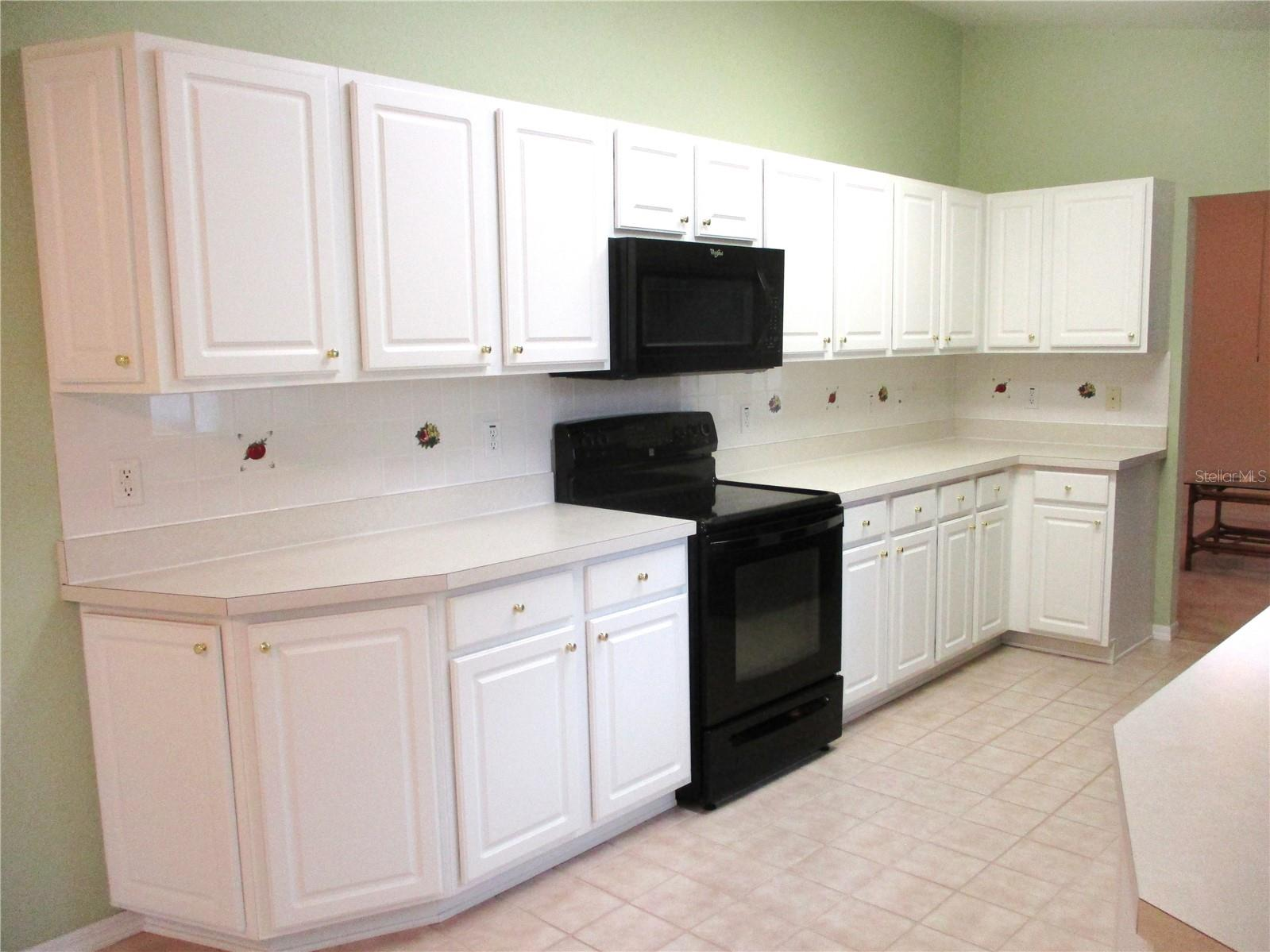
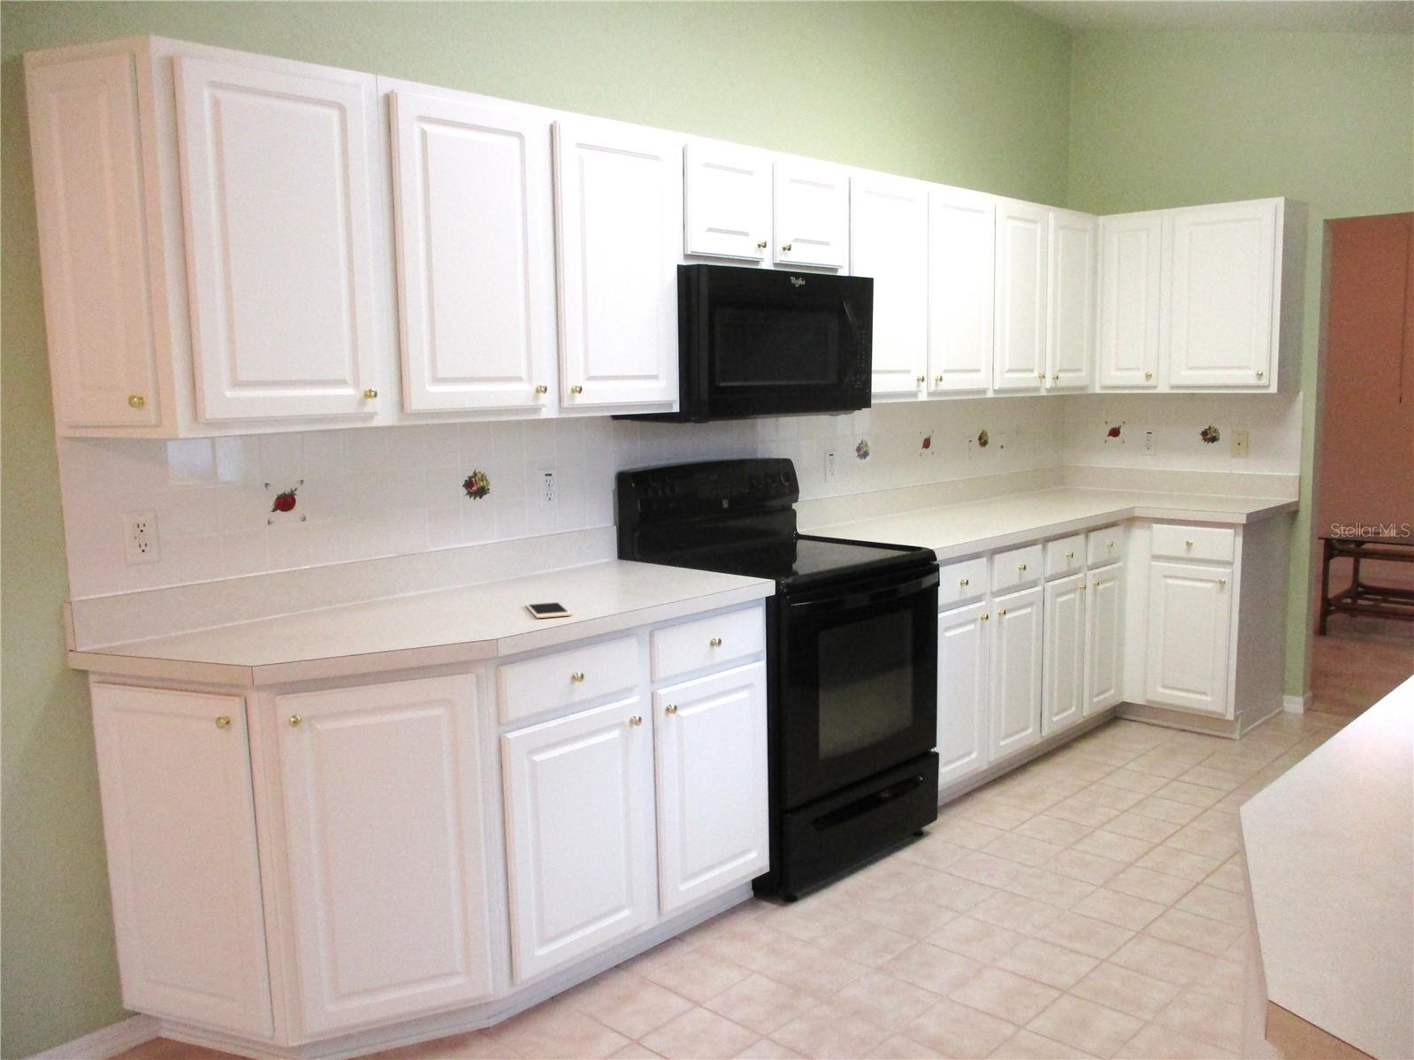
+ cell phone (548, 609)
